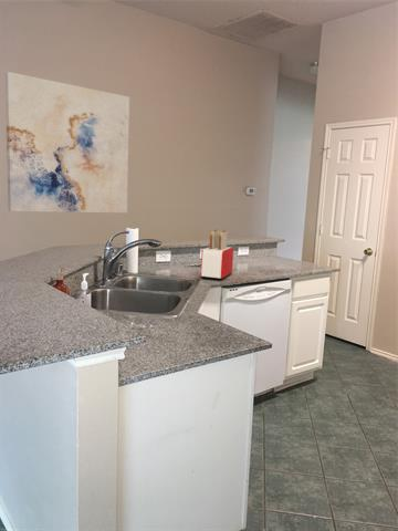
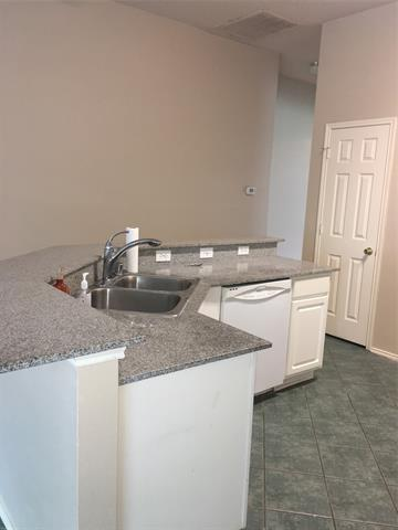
- toaster (218, 253)
- wall art (72, 150)
